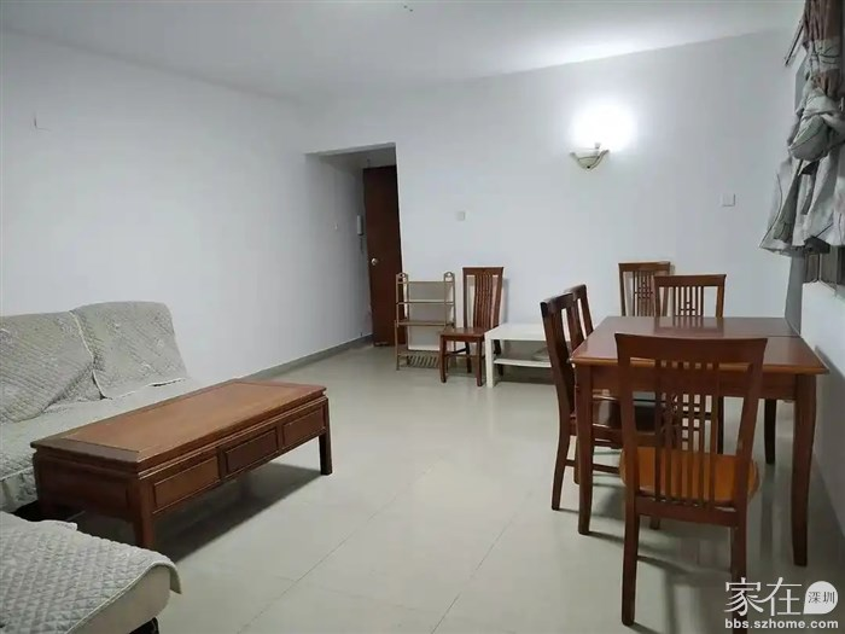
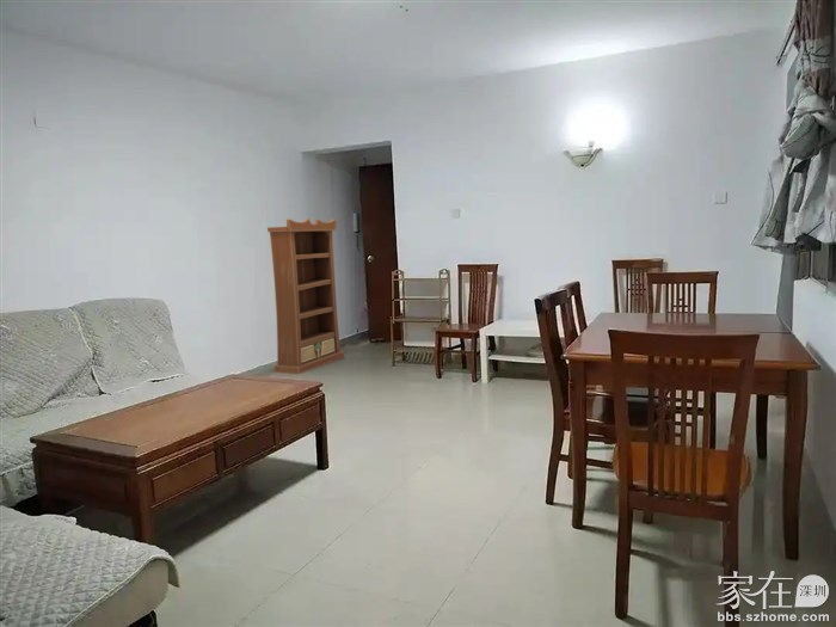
+ bookcase (306, 293)
